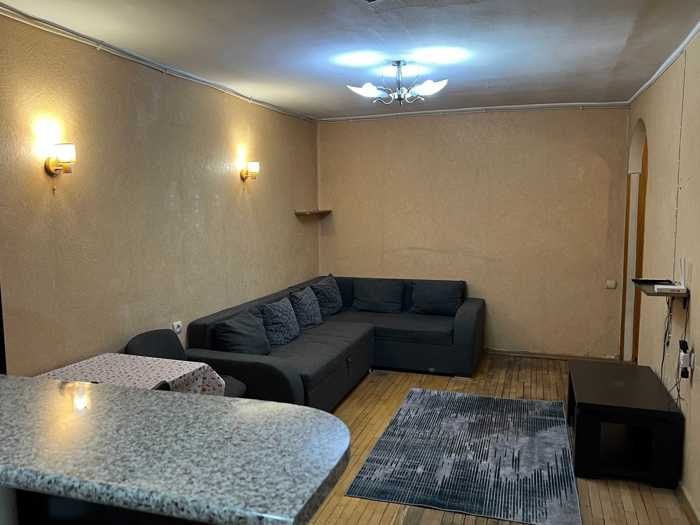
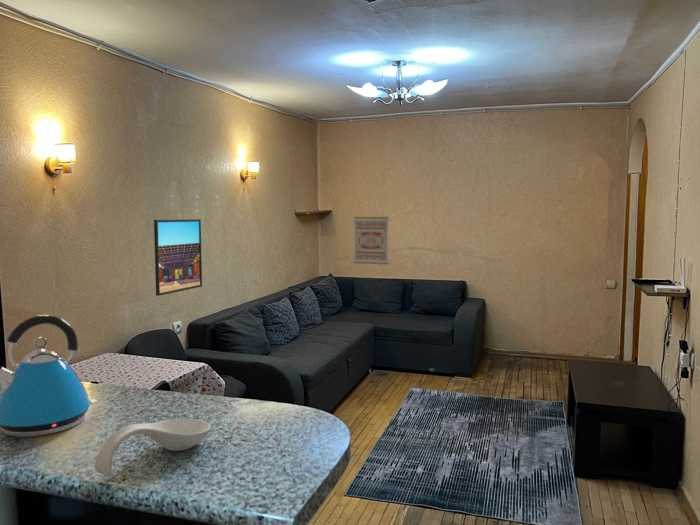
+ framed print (179, 255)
+ spoon rest (156, 437)
+ kettle (45, 368)
+ wall art (370, 240)
